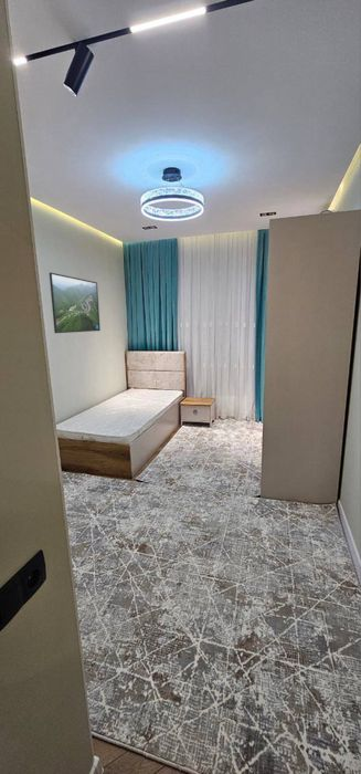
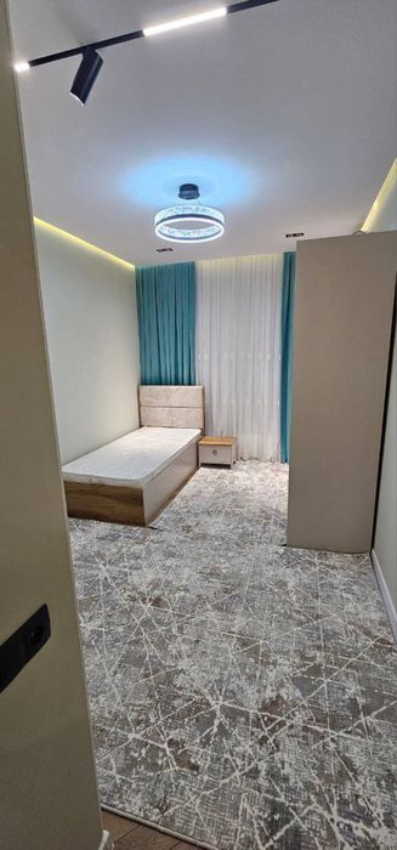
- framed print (77, 305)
